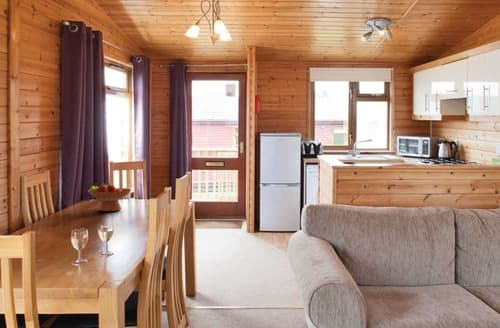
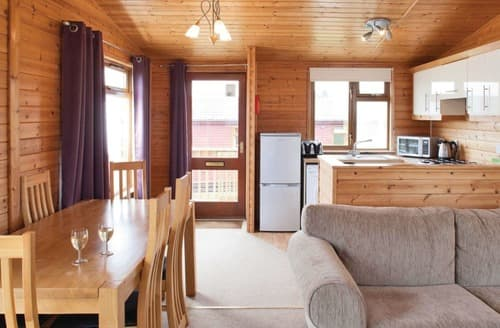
- fruit bowl (110, 196)
